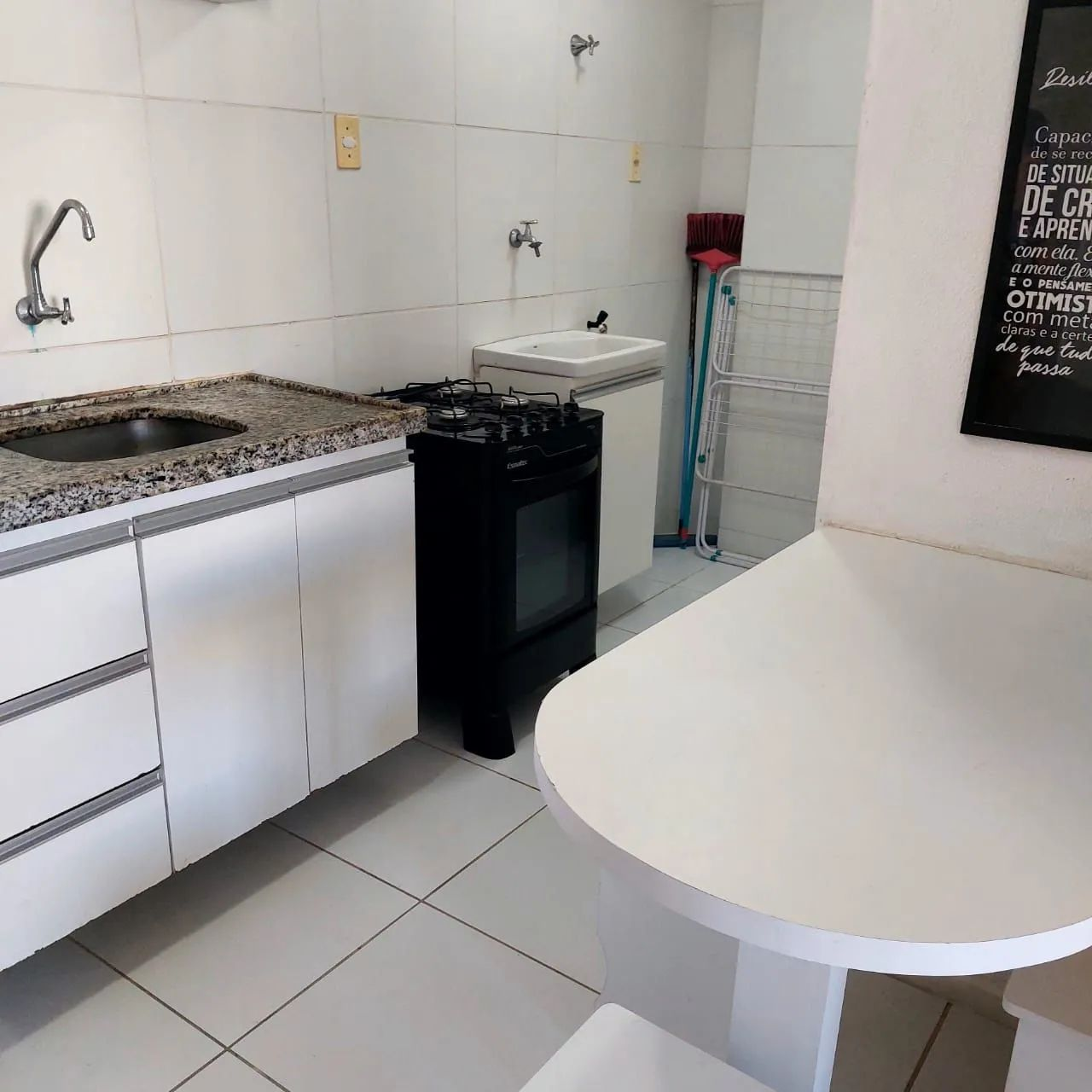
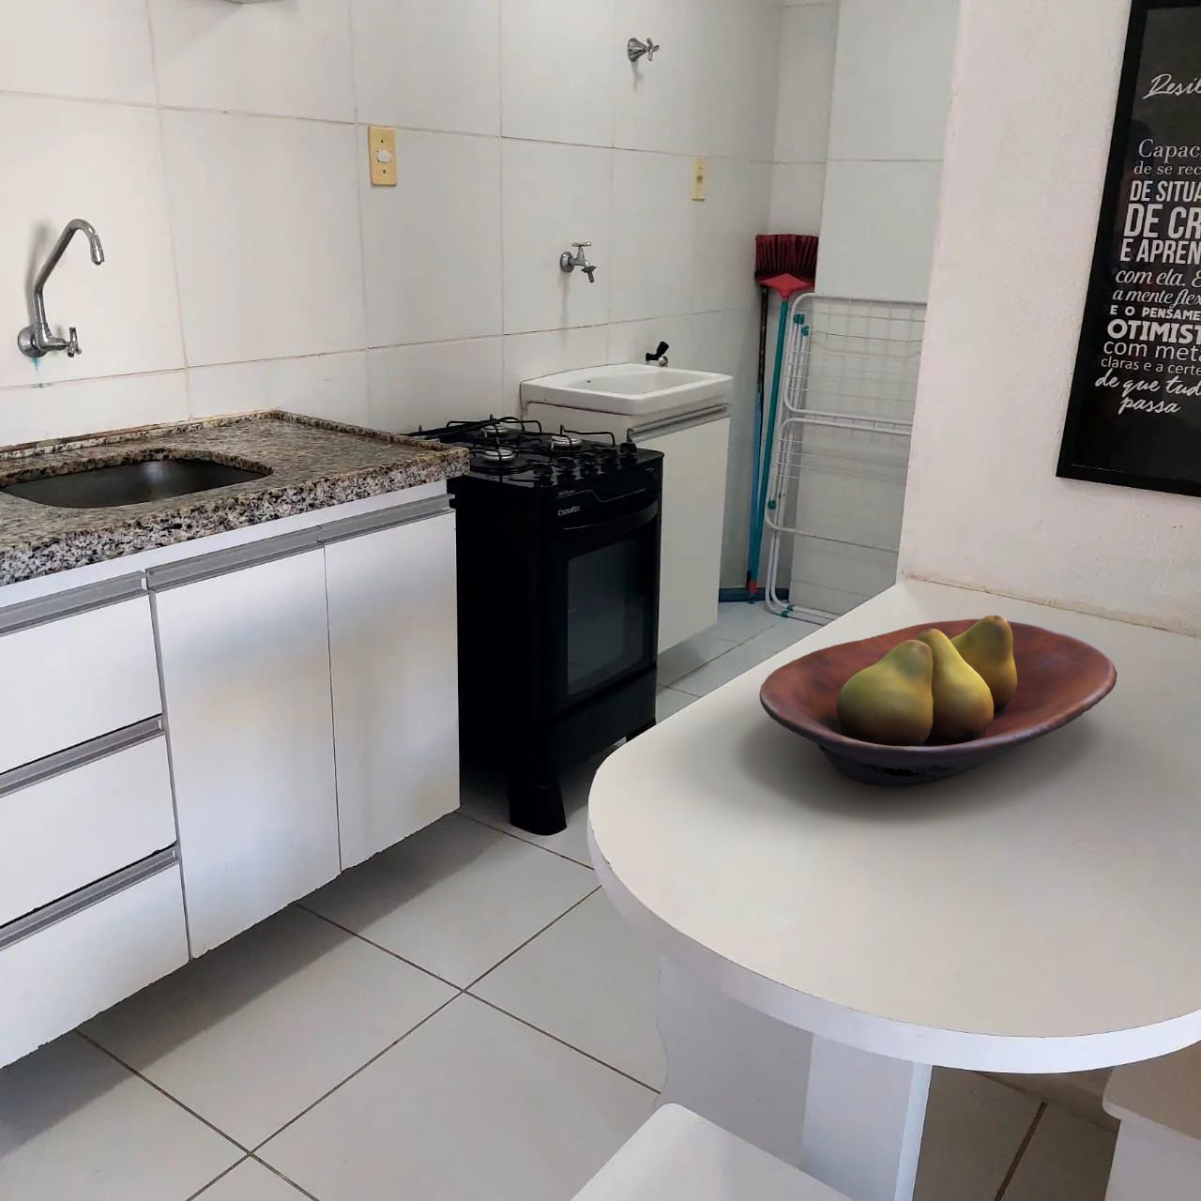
+ fruit bowl (944, 681)
